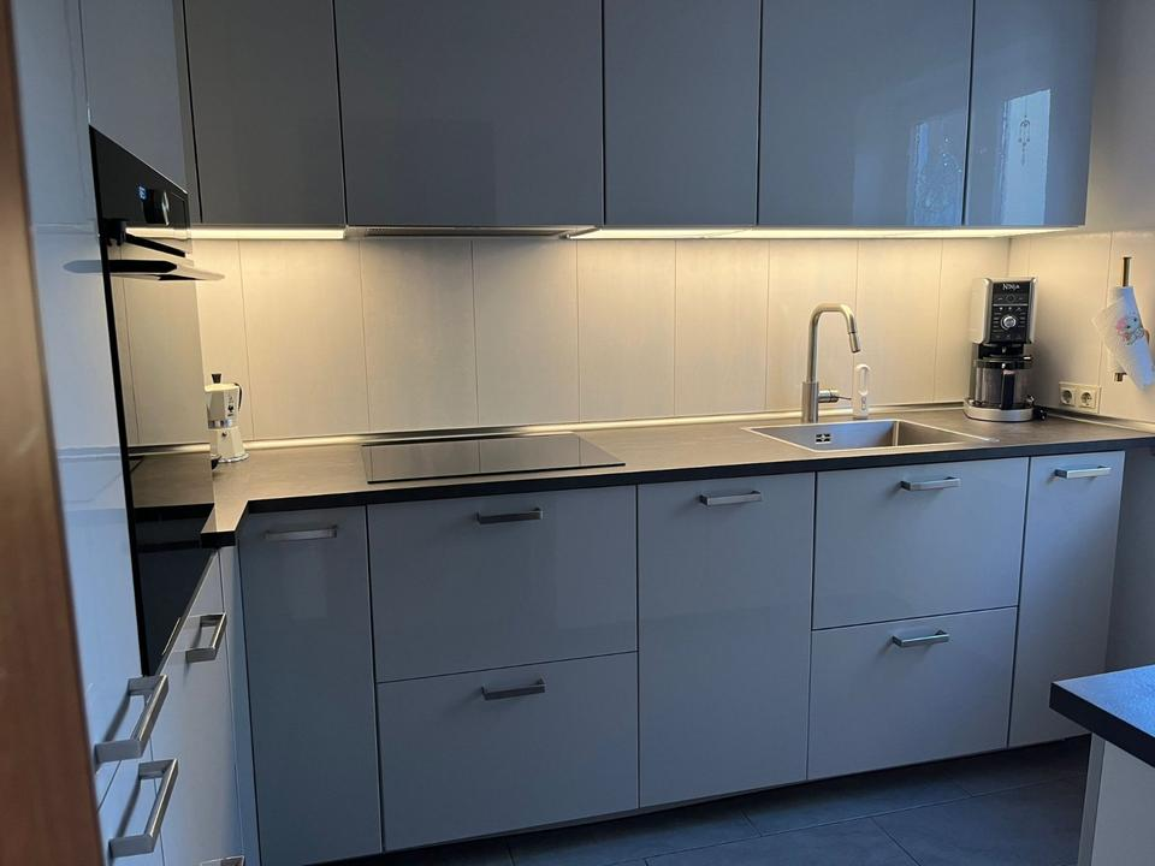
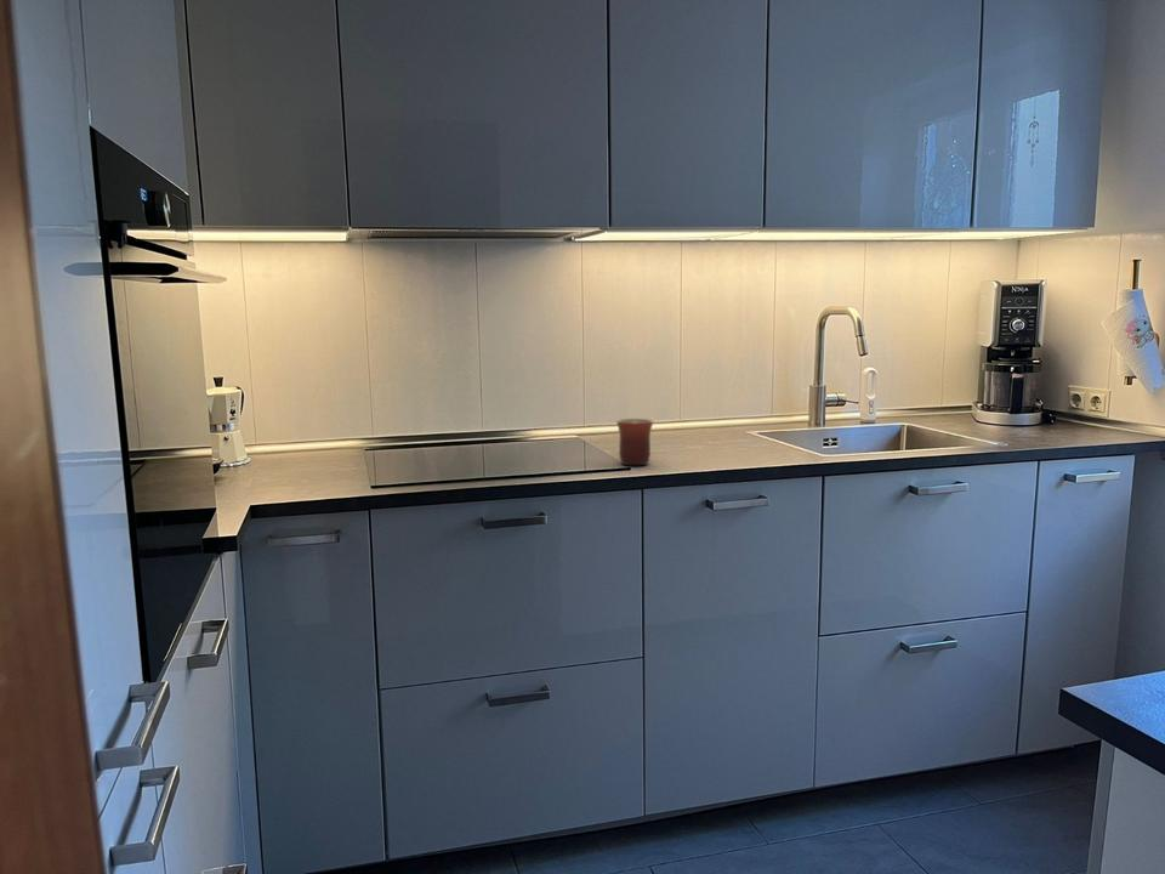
+ mug (633, 441)
